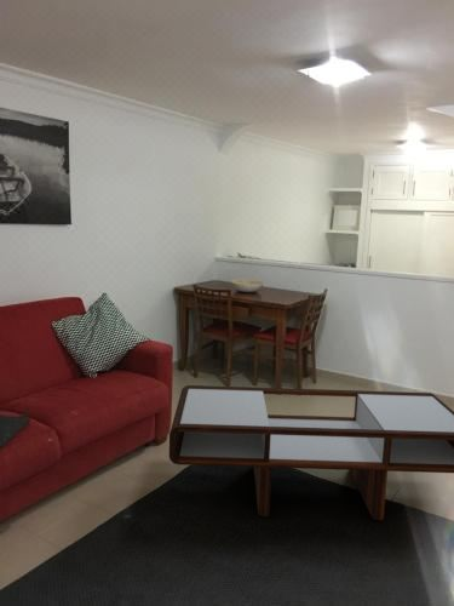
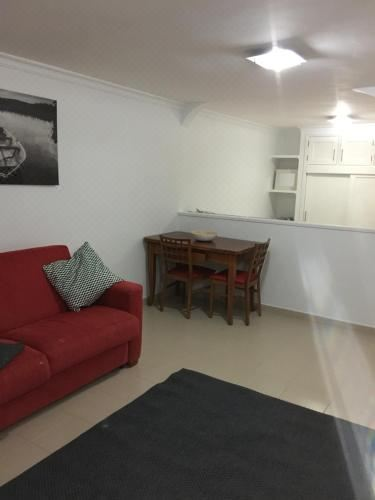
- coffee table (315, 450)
